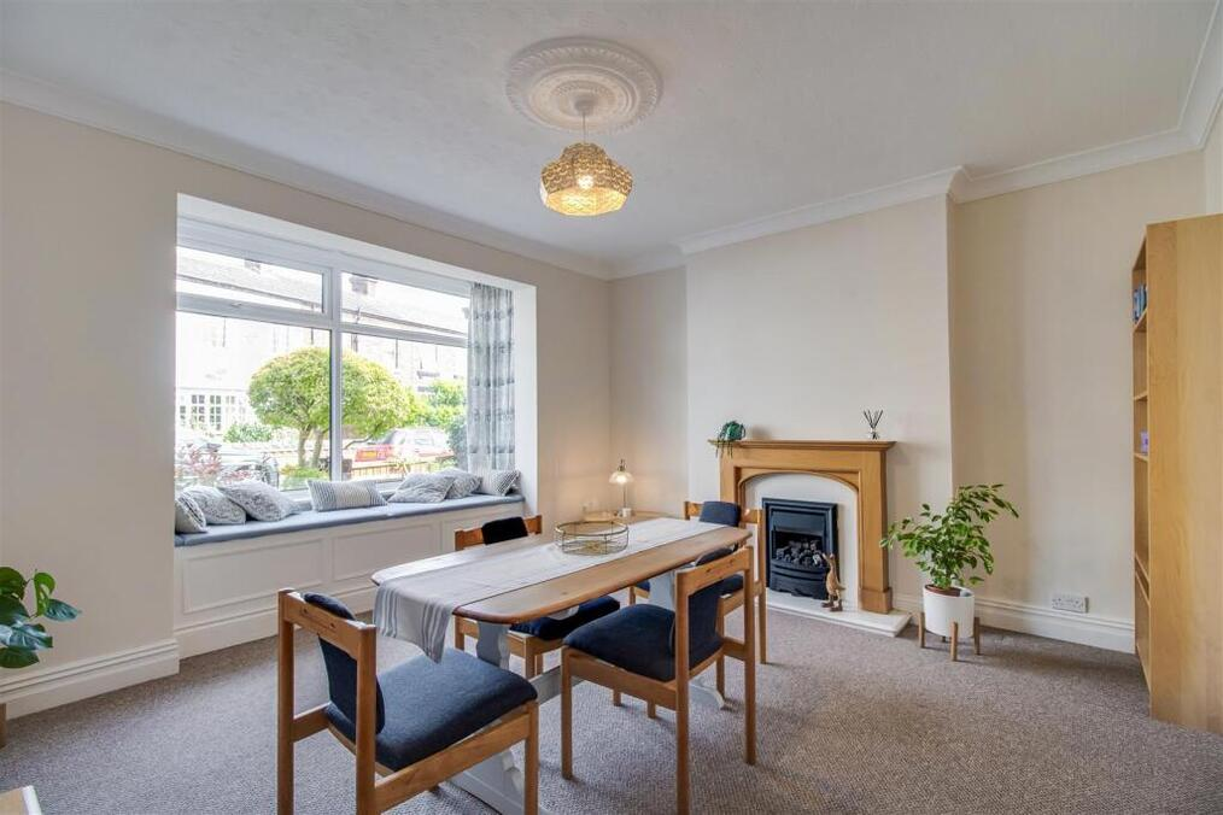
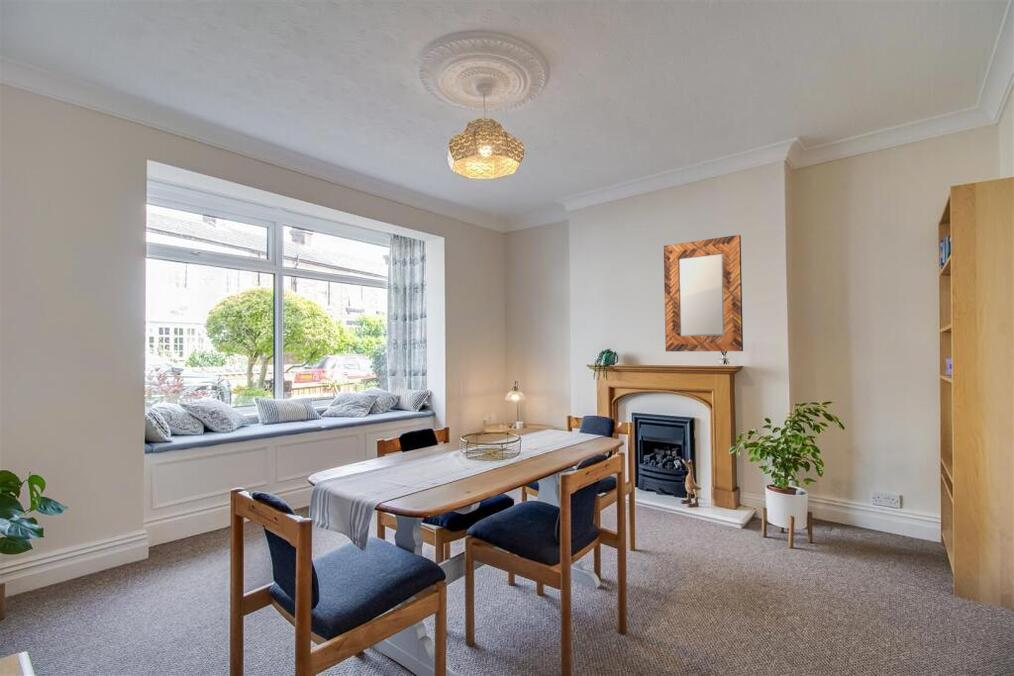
+ home mirror (701, 296)
